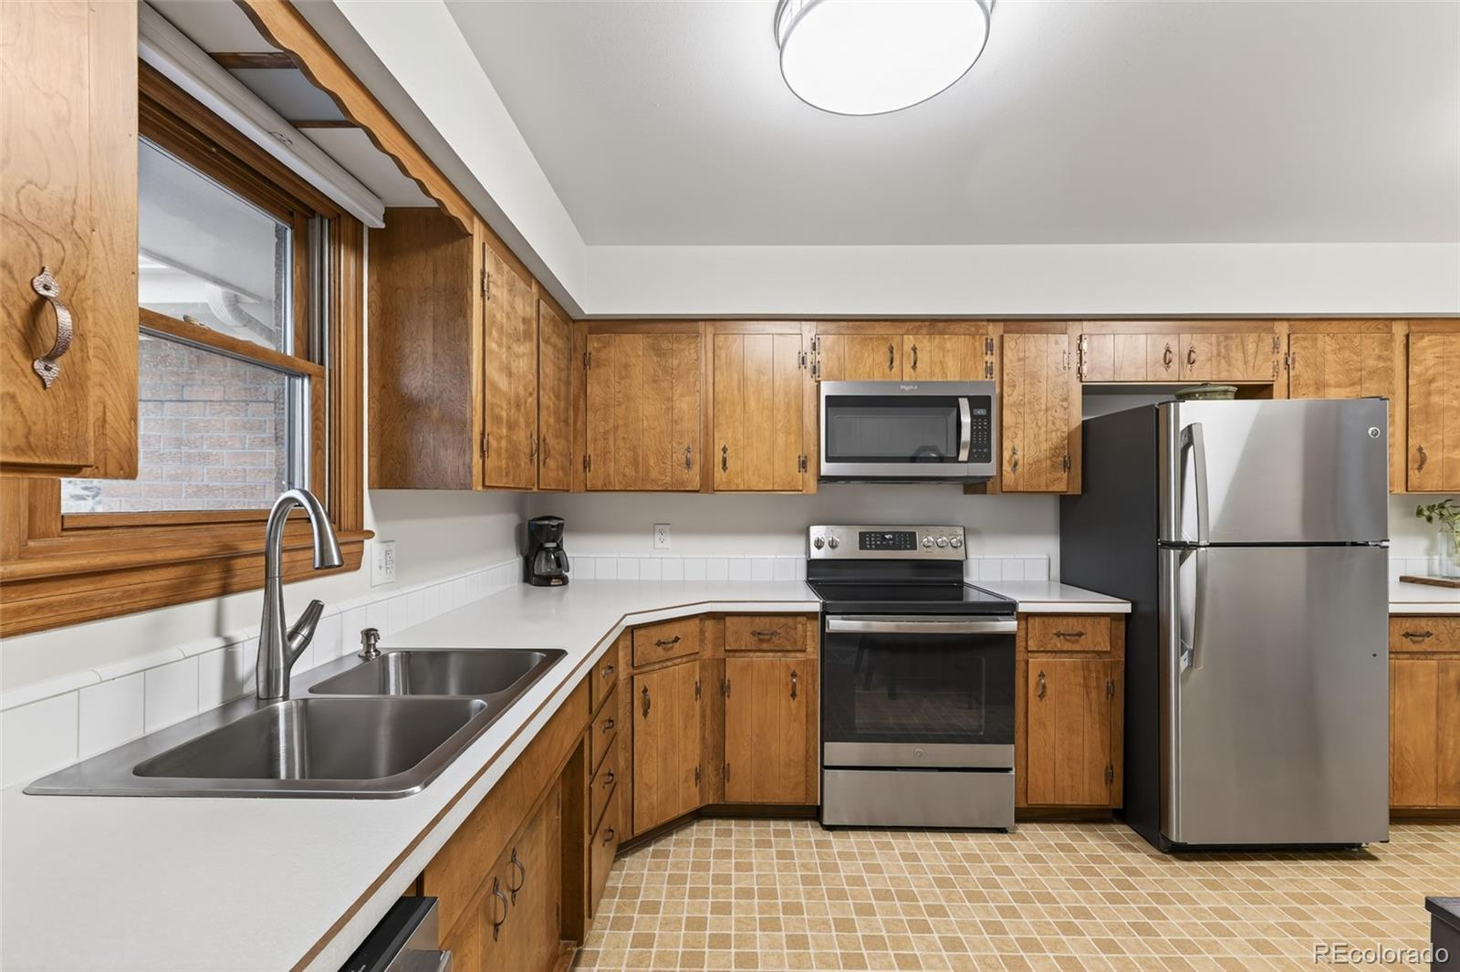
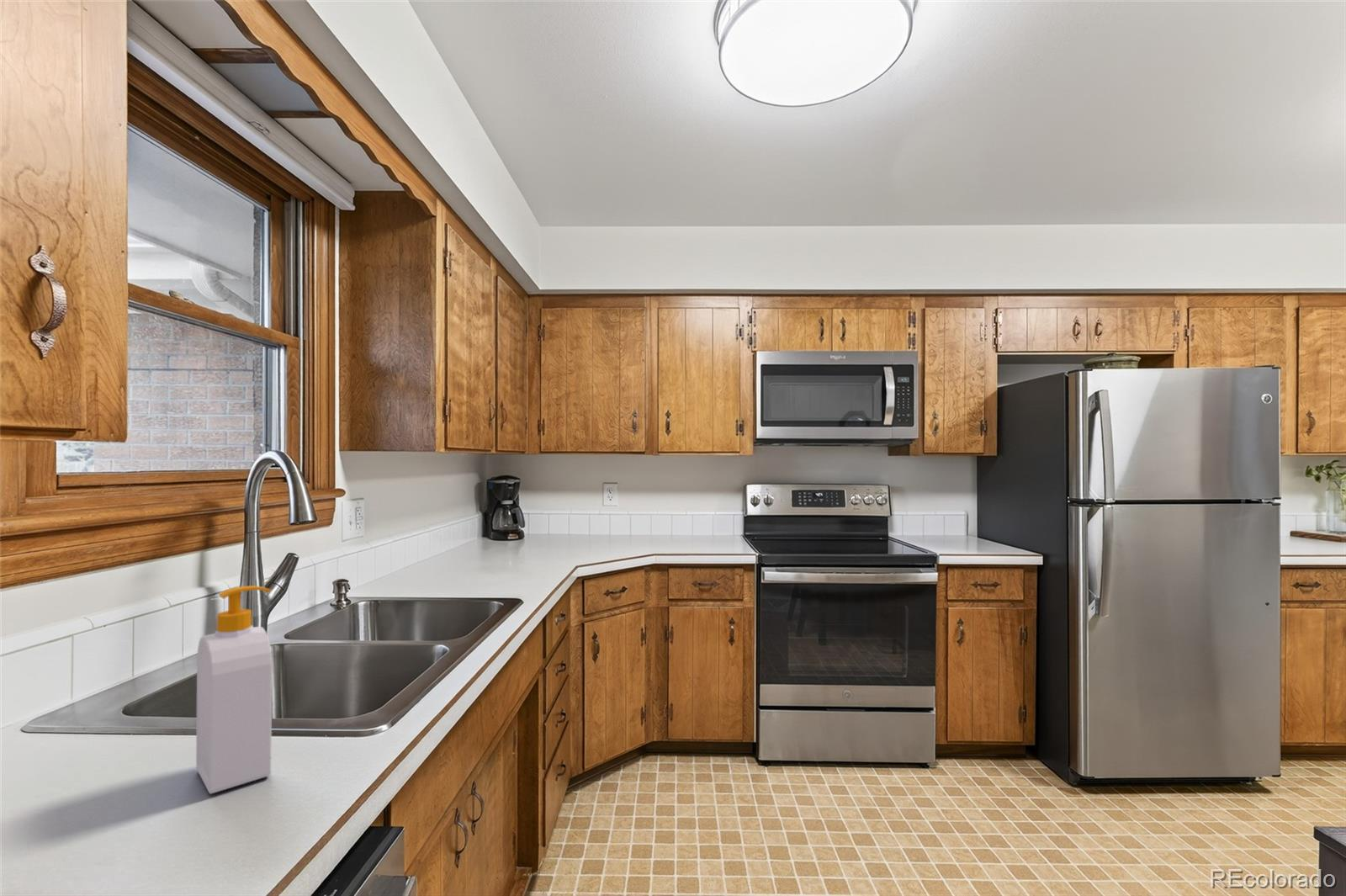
+ soap bottle (237, 680)
